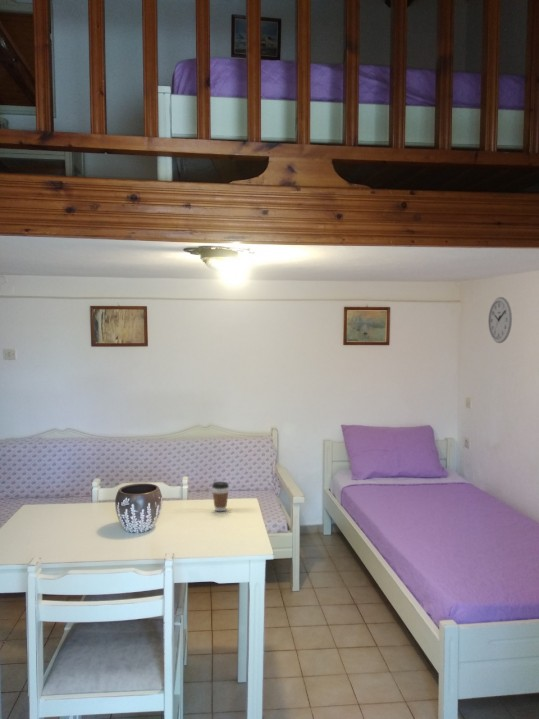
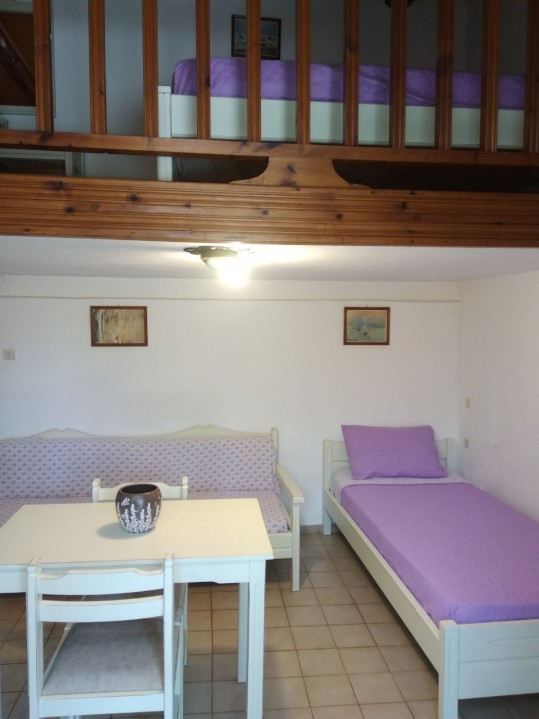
- coffee cup (220, 496)
- wall clock (498, 320)
